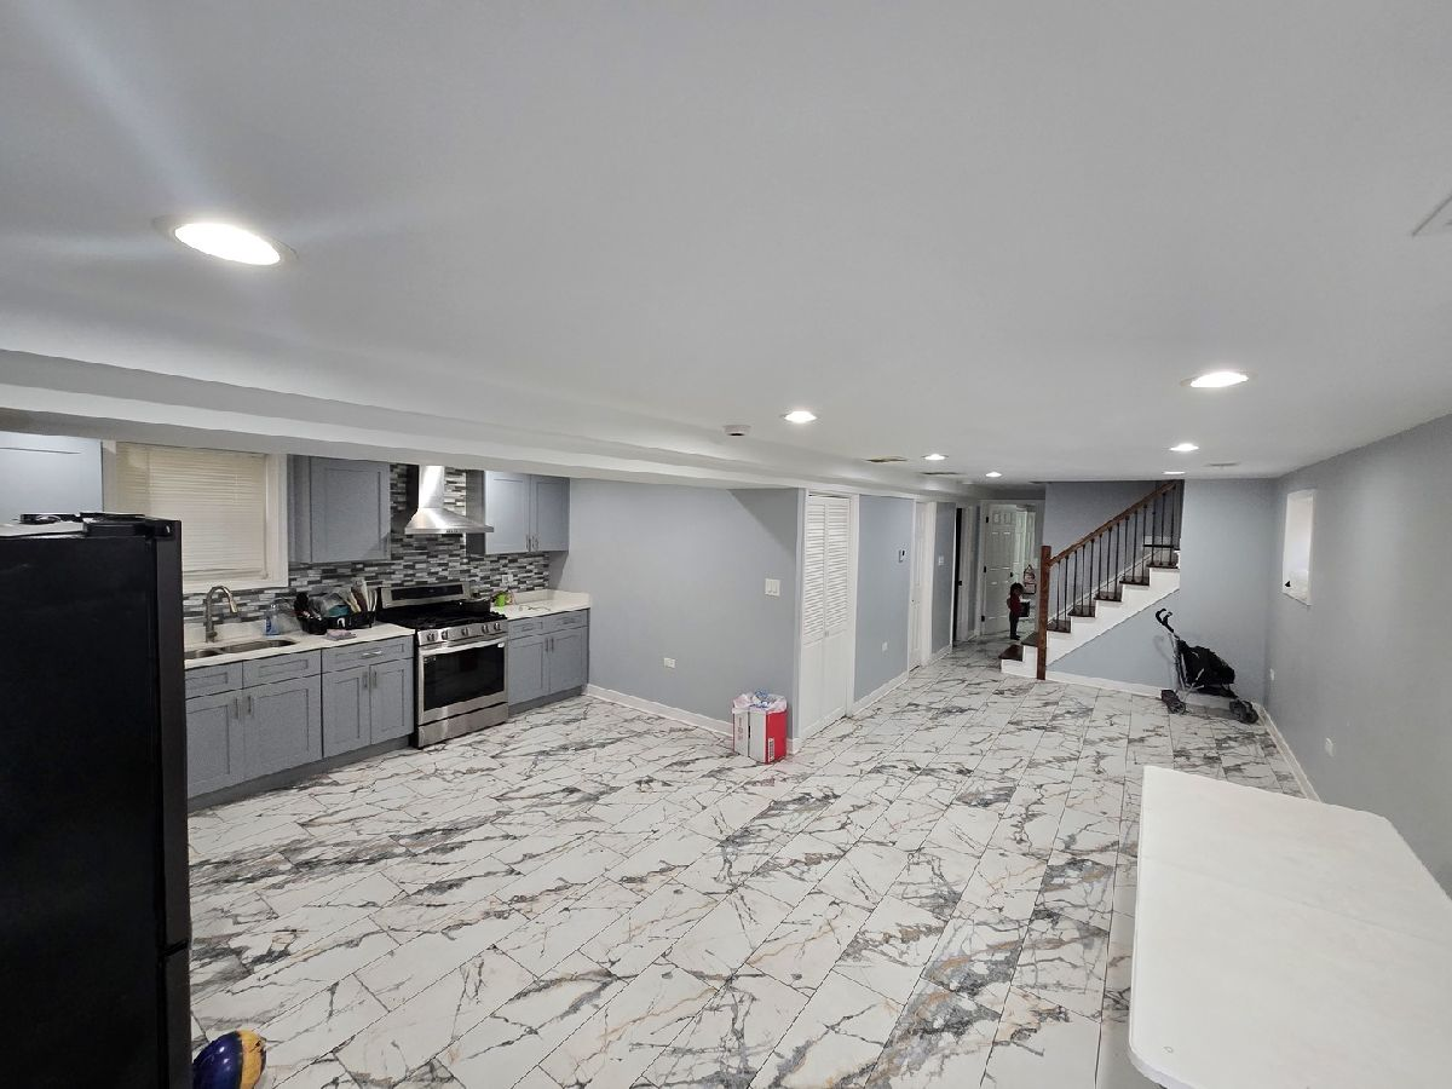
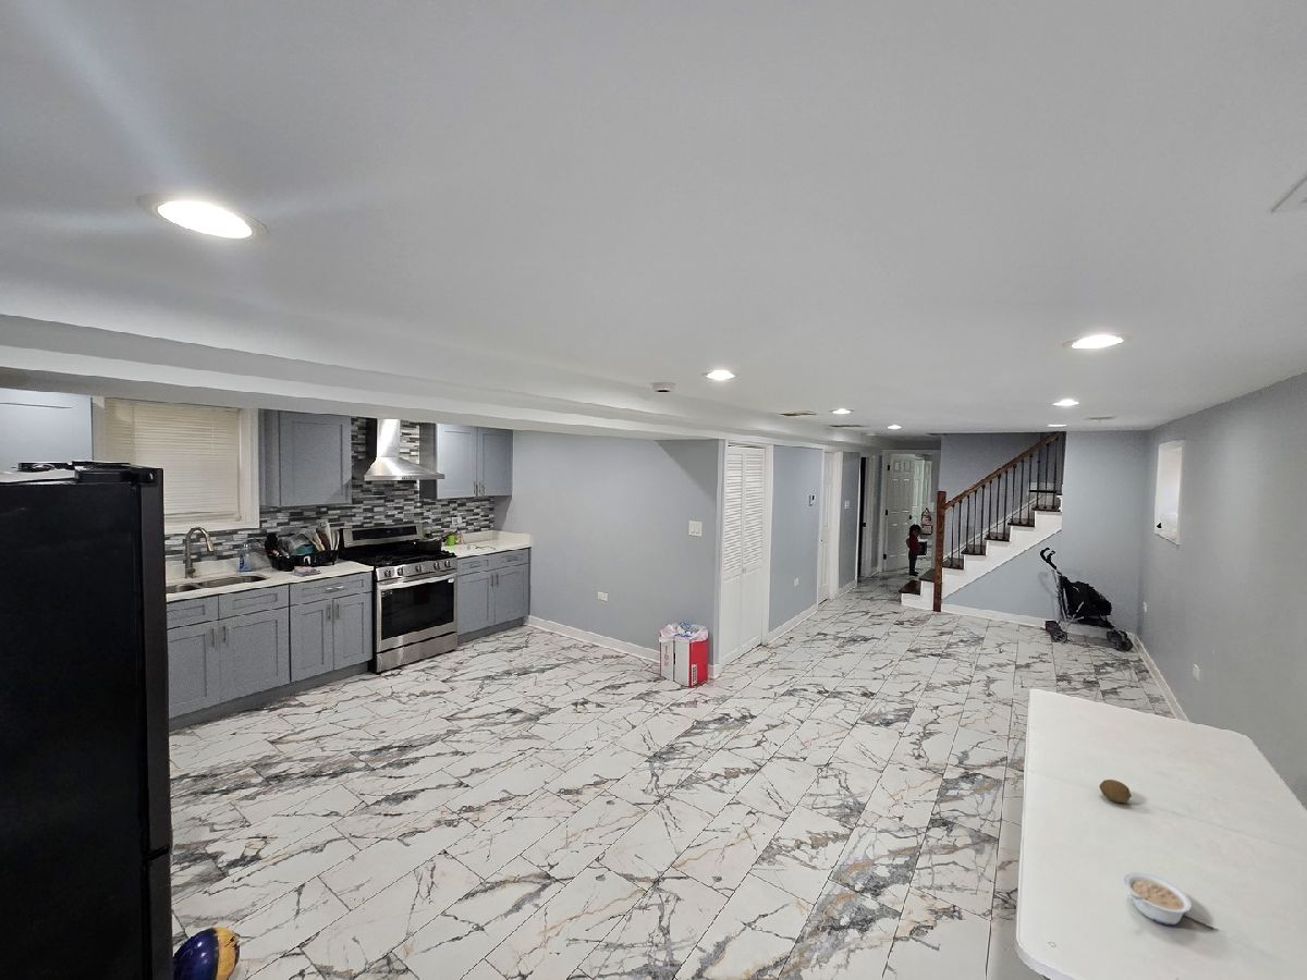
+ fruit (1114, 791)
+ legume (1157, 899)
